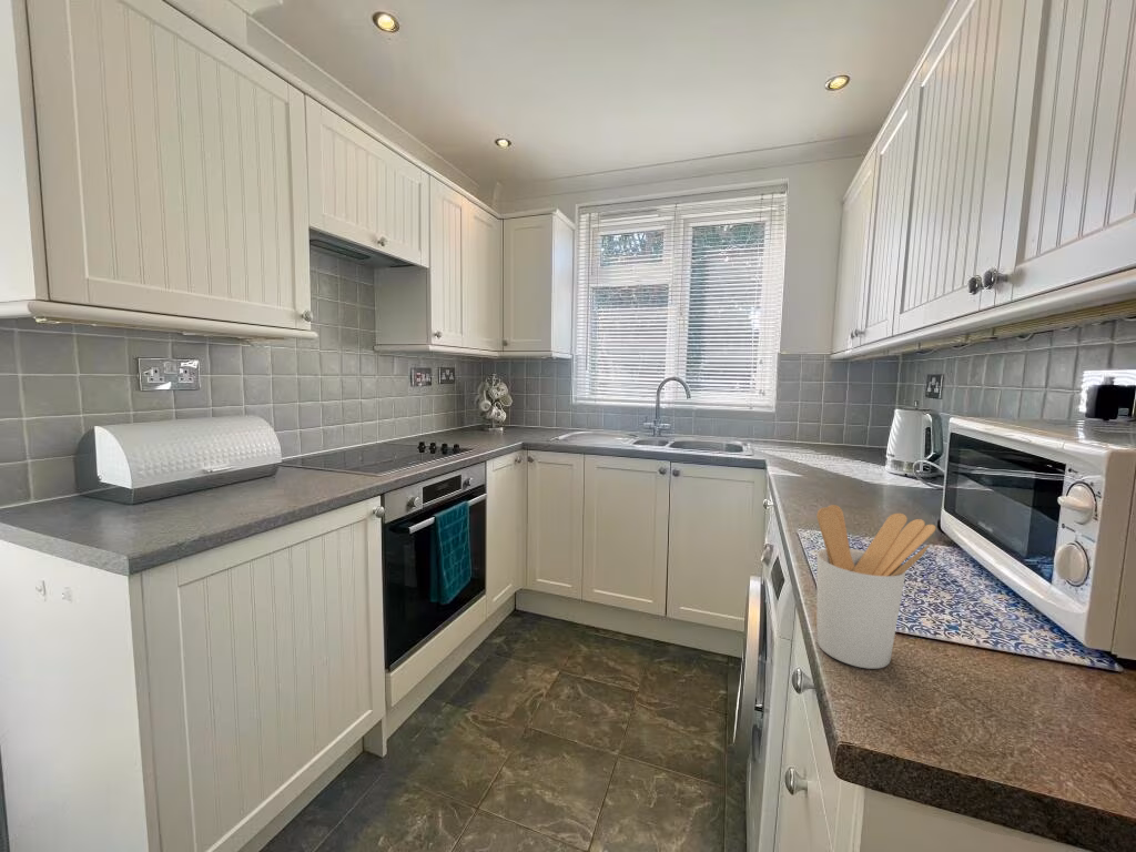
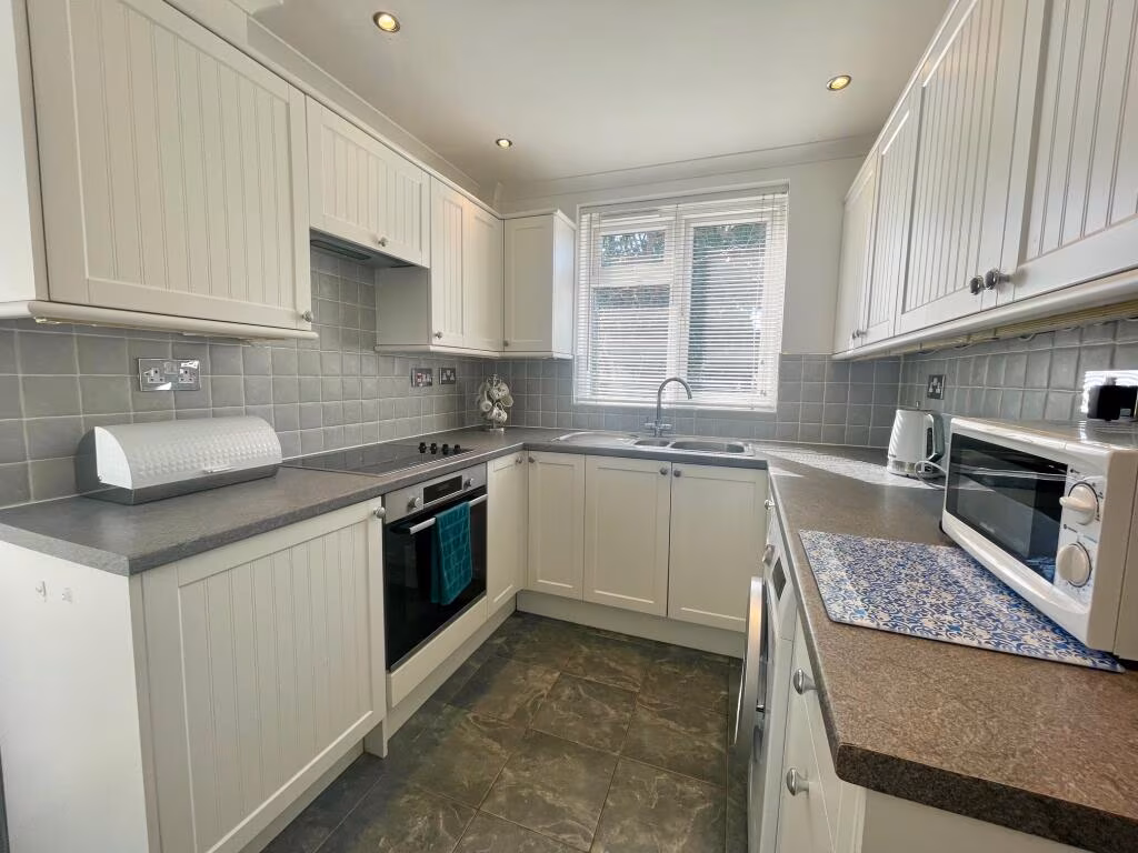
- utensil holder (872, 581)
